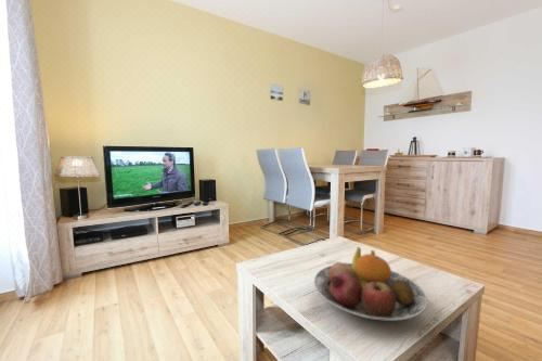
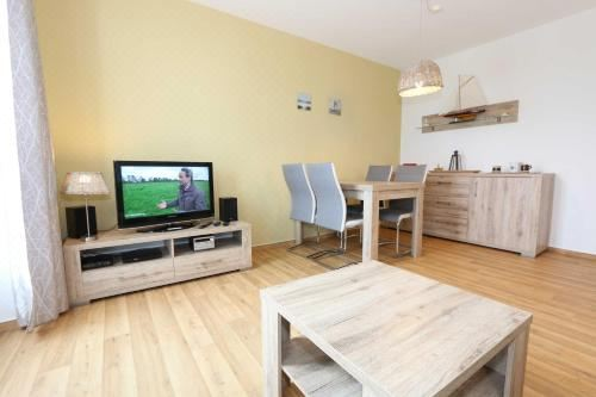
- fruit bowl (366, 281)
